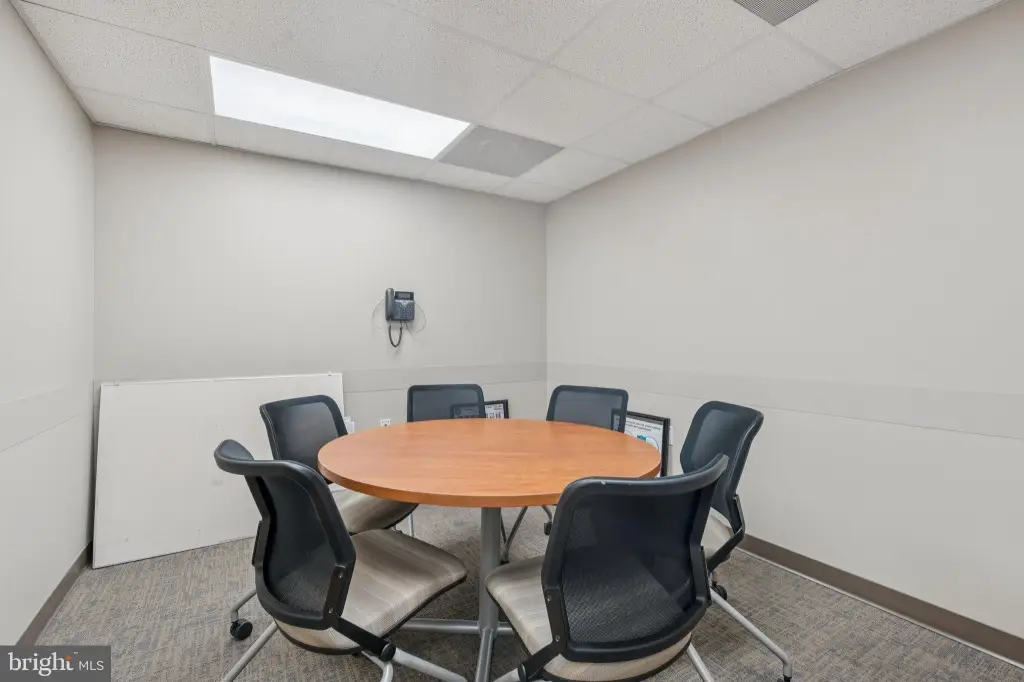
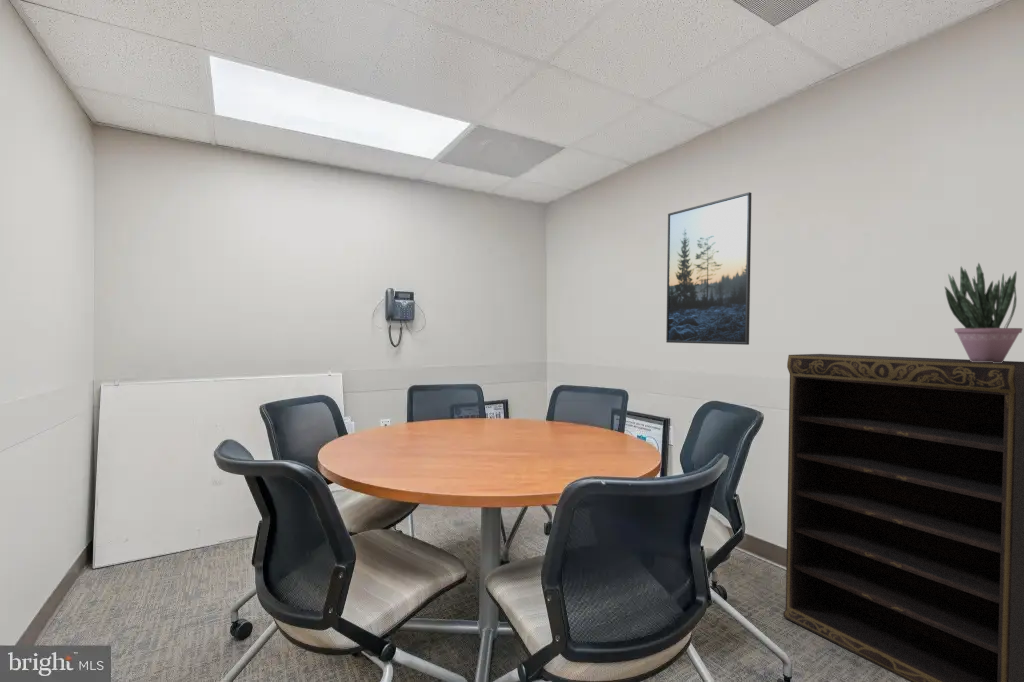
+ bookshelf (894, 506)
+ potted plant (980, 311)
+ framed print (705, 273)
